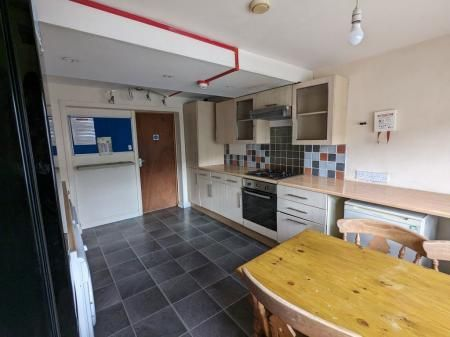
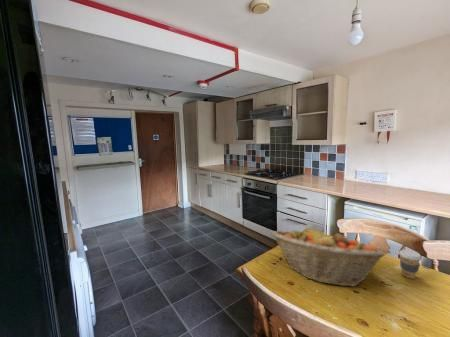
+ fruit basket (322, 249)
+ coffee cup (409, 264)
